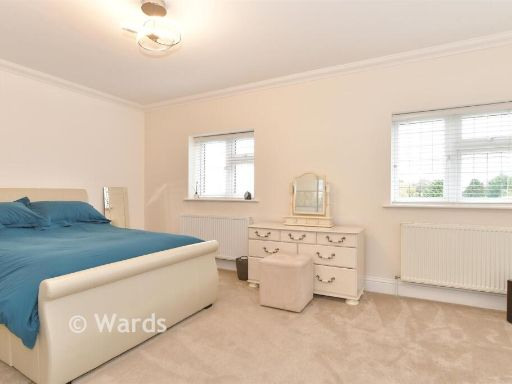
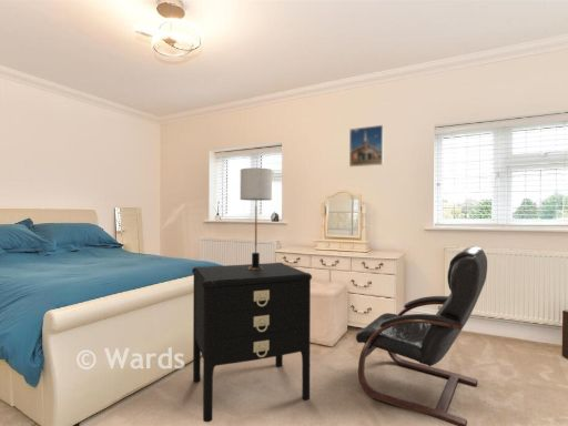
+ table lamp (255, 219)
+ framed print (366, 146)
+ armchair (418, 316)
+ nightstand (248, 329)
